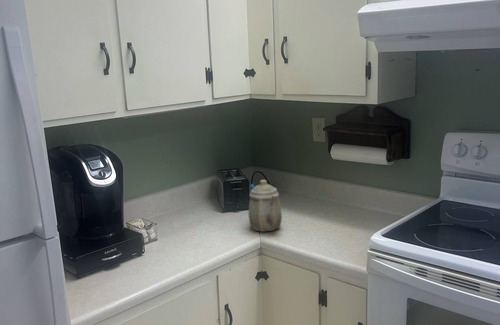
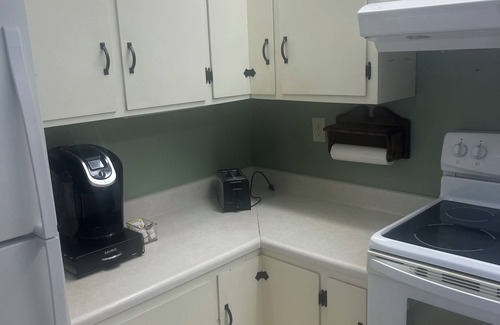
- teapot (264, 204)
